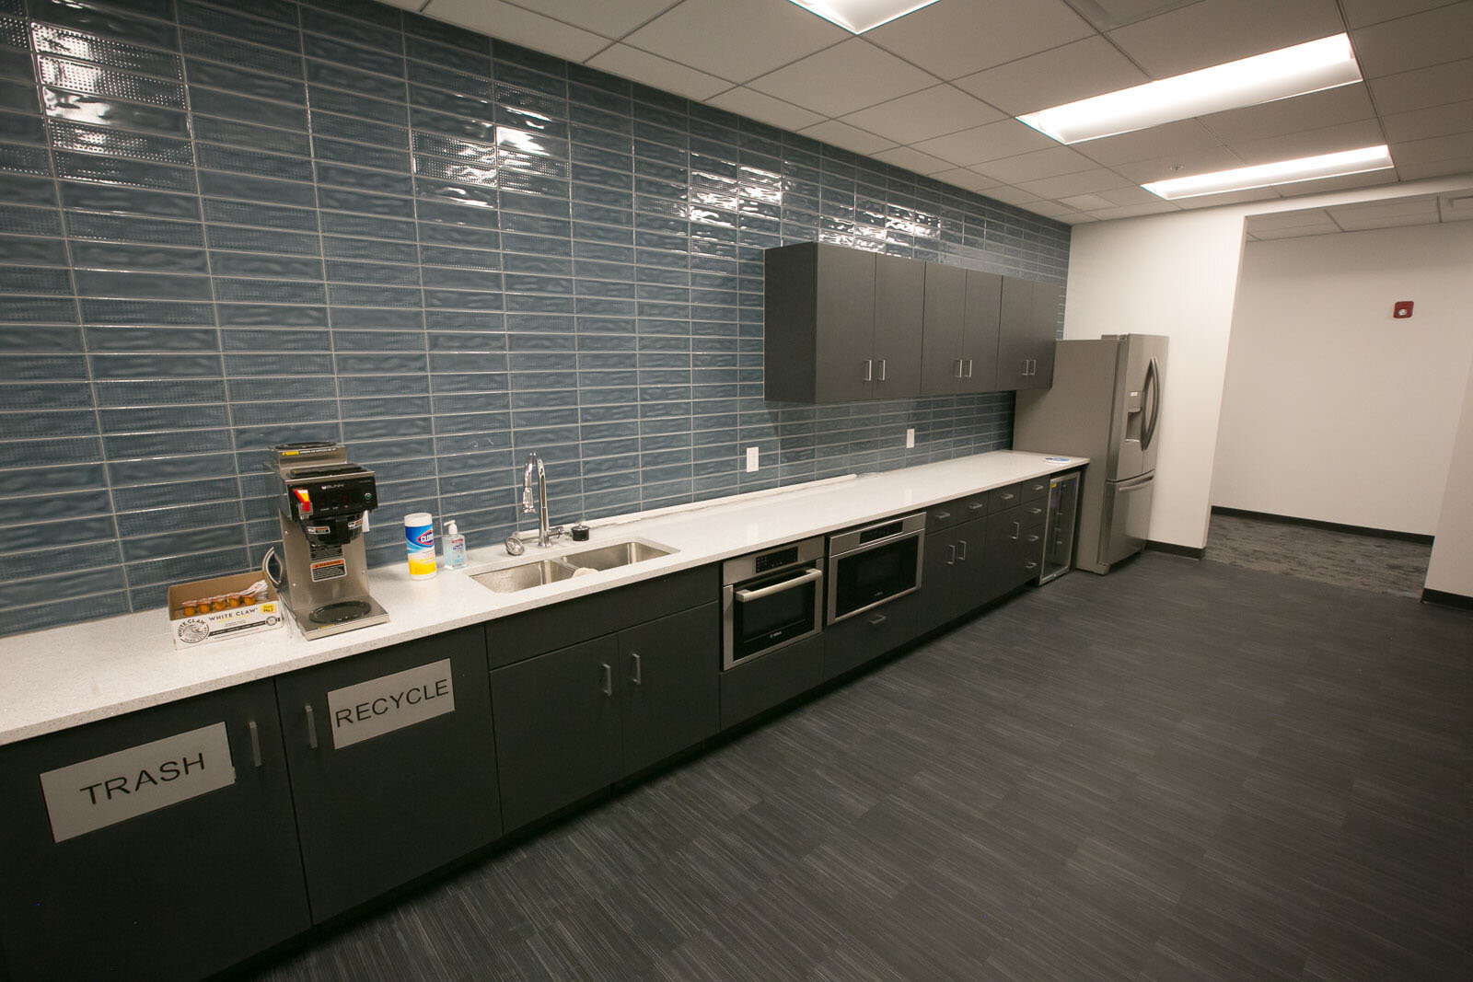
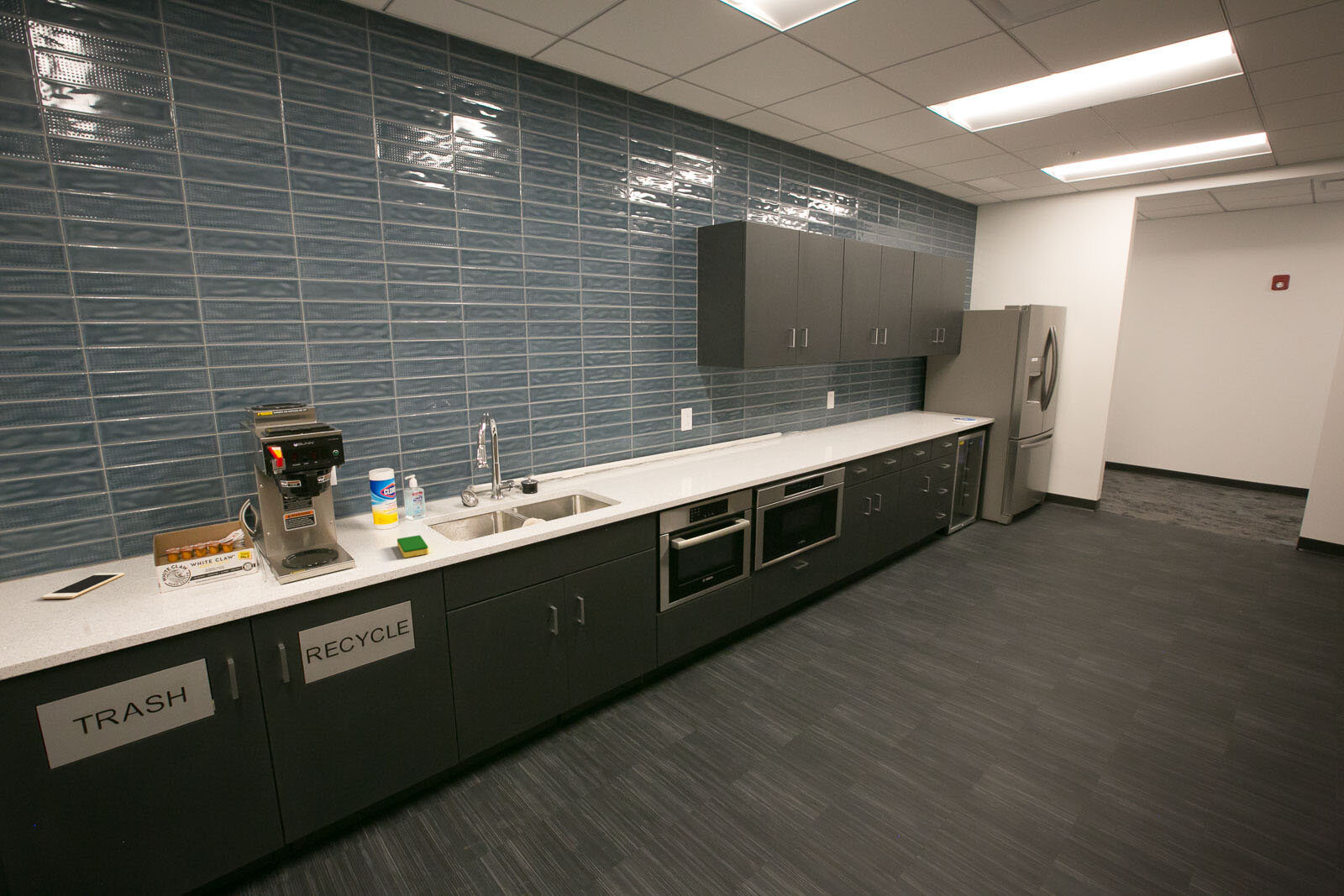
+ cell phone (85, 584)
+ dish sponge (412, 546)
